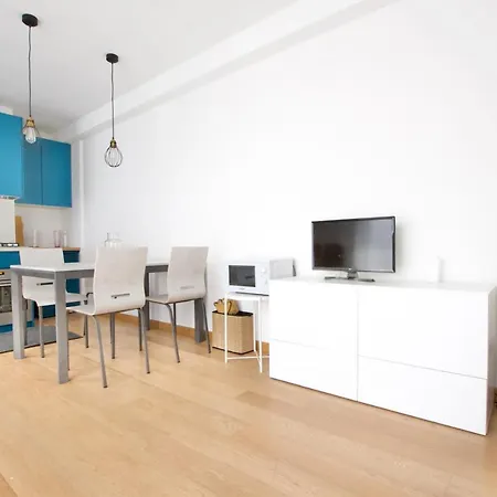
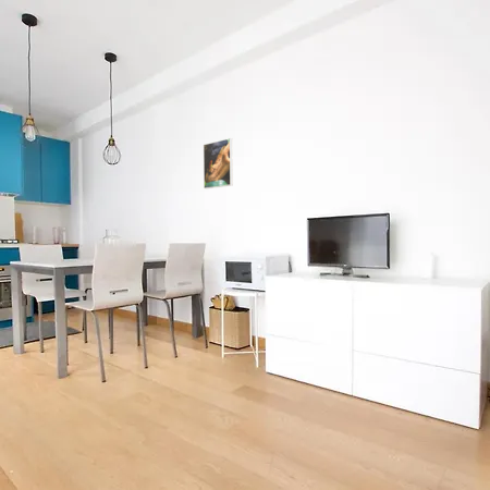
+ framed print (217, 163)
